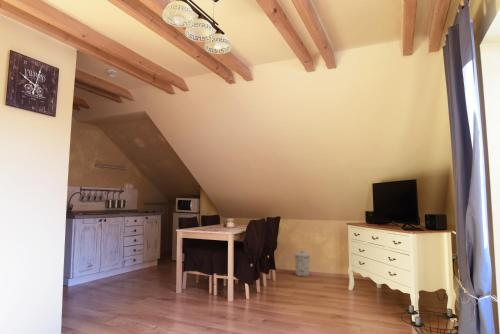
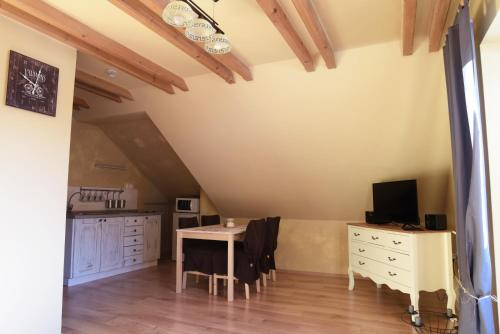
- trash can (302, 263)
